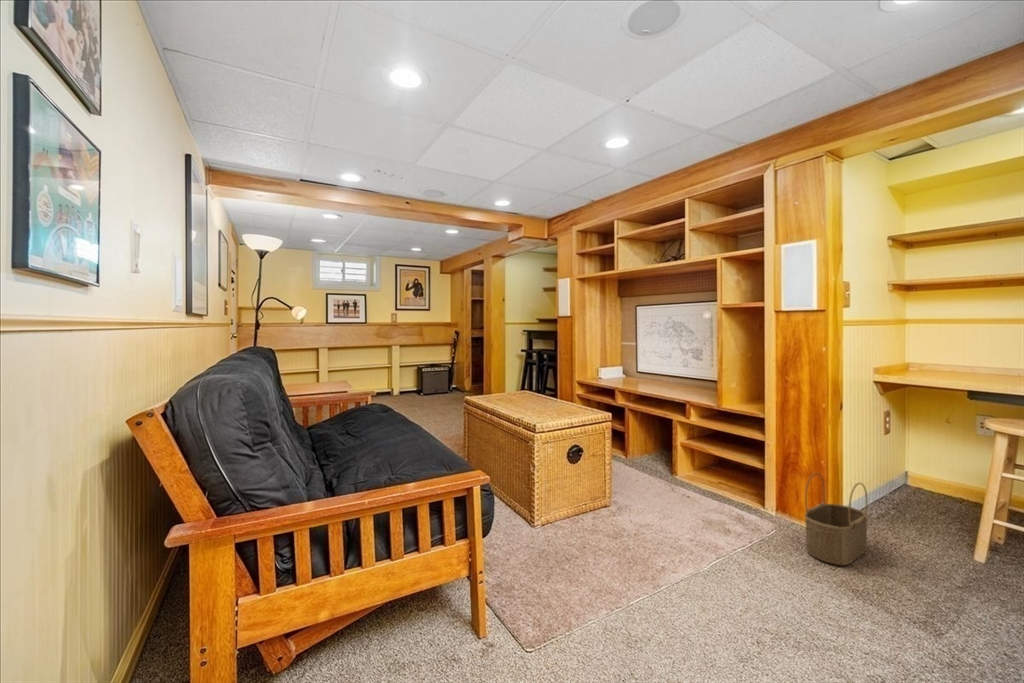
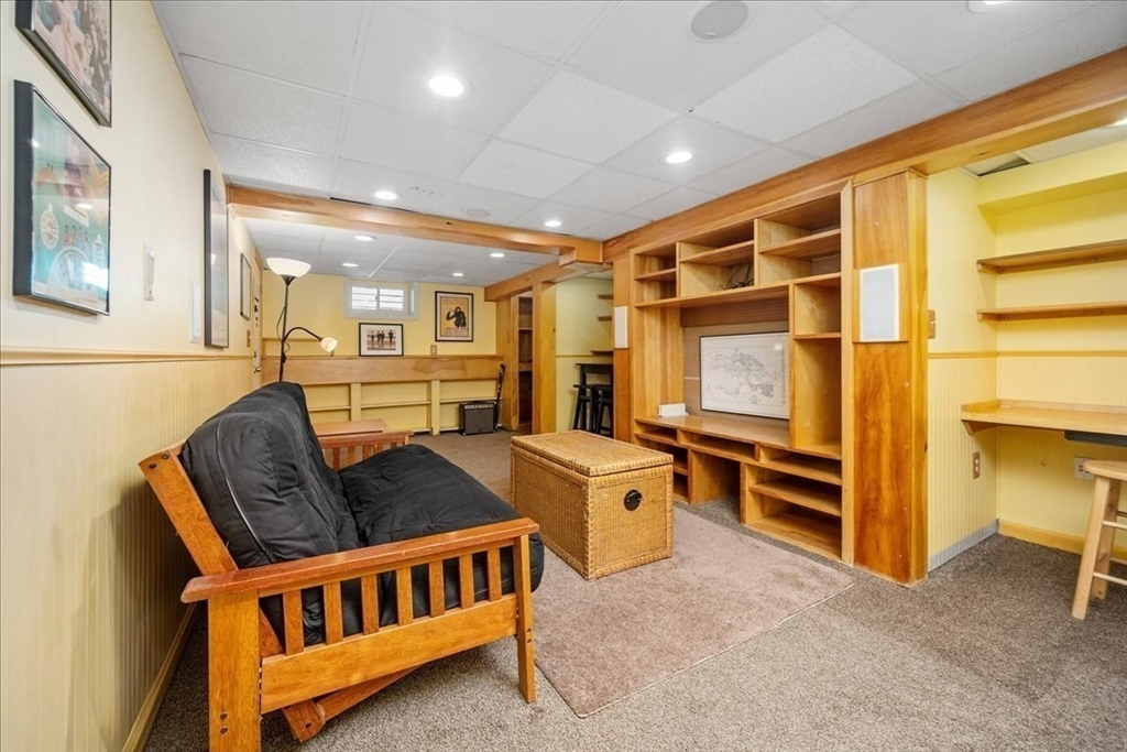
- wicker basket (836, 514)
